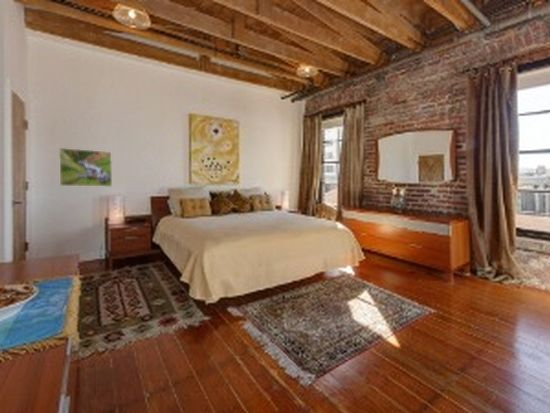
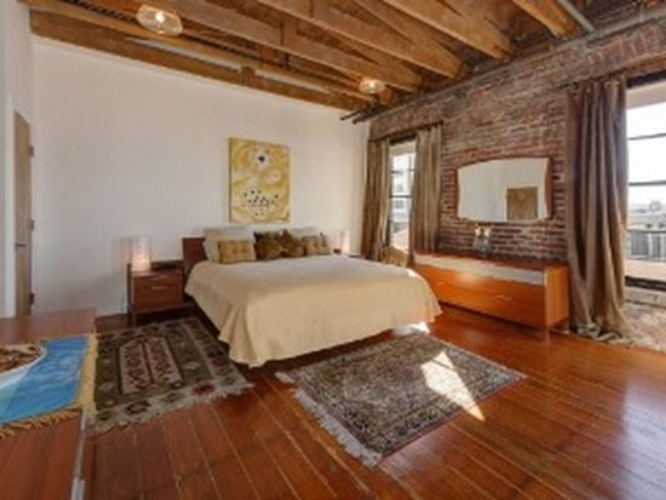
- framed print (86, 168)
